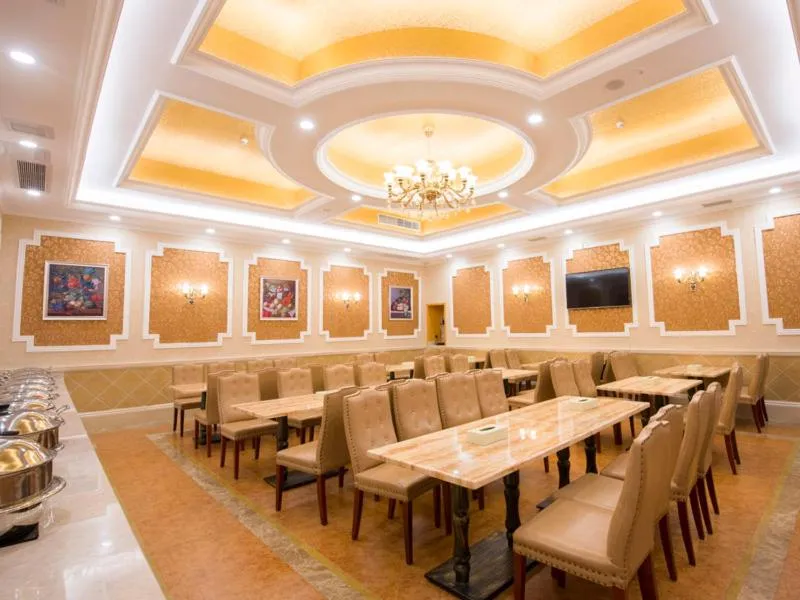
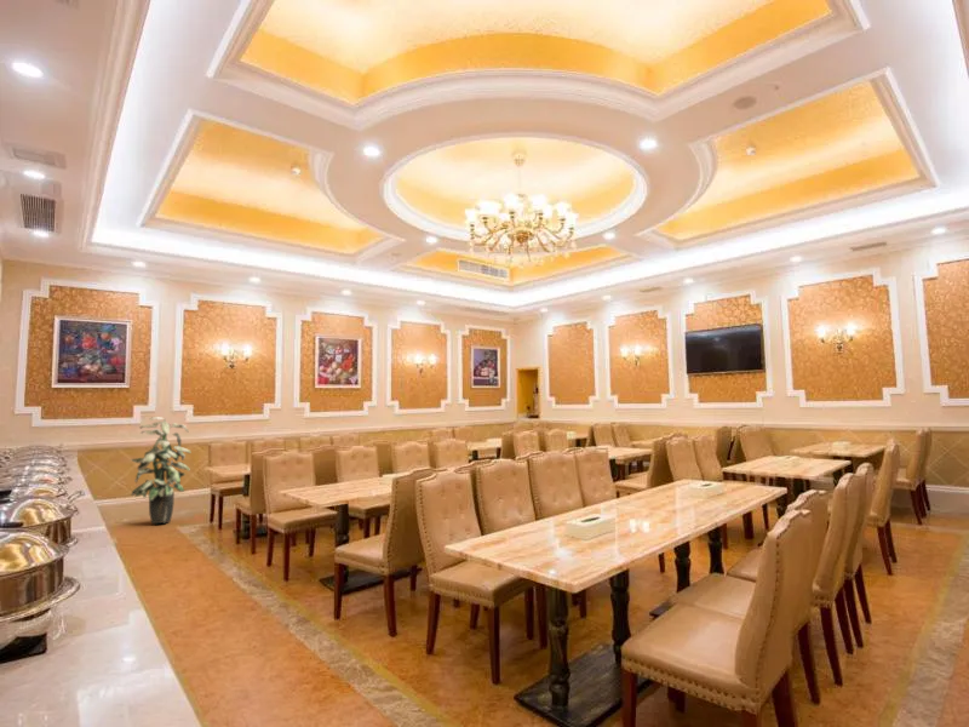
+ indoor plant (160, 469)
